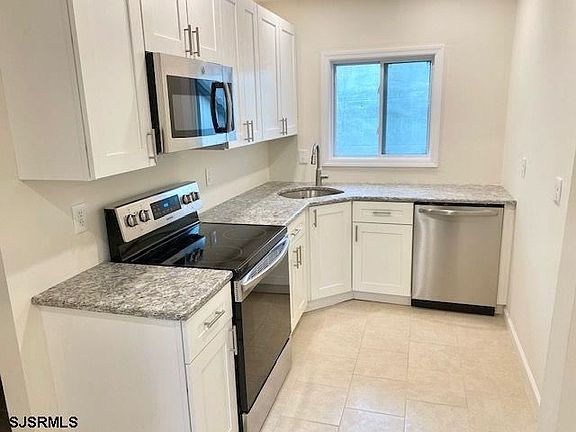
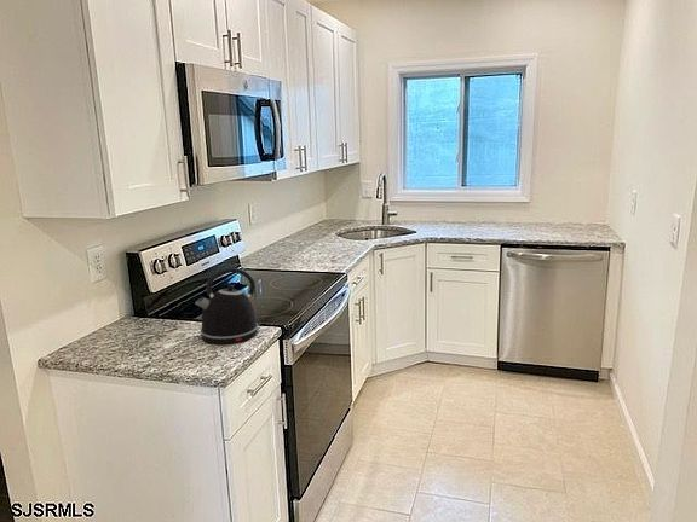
+ kettle (227, 301)
